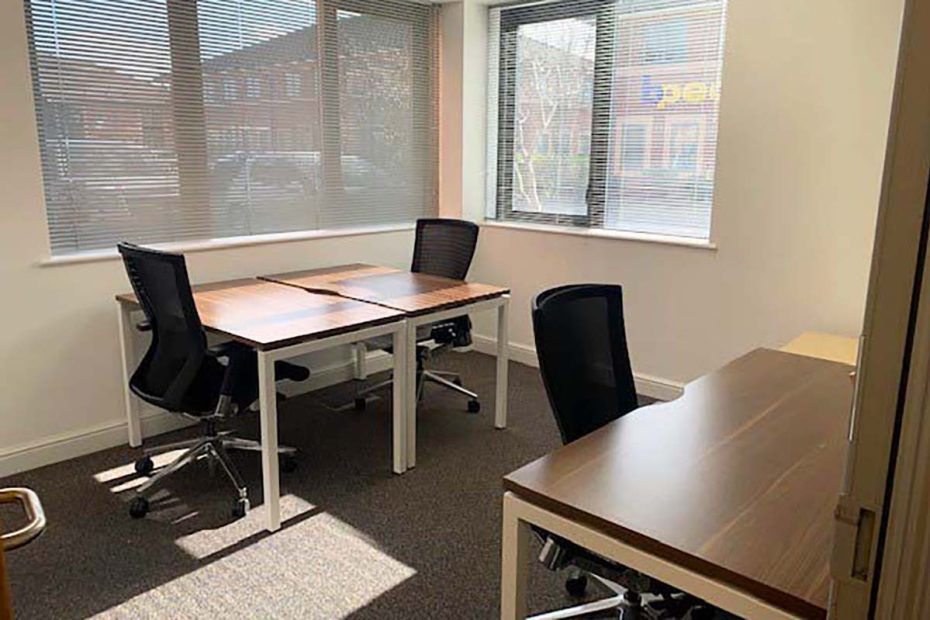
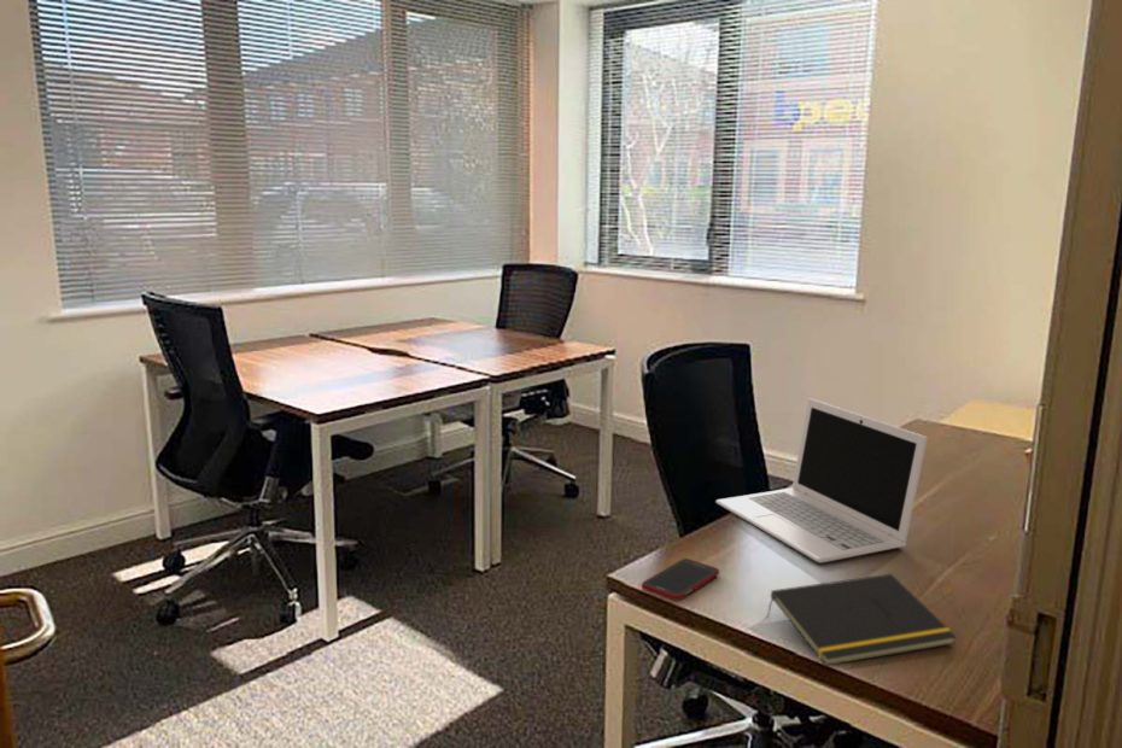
+ laptop (813, 472)
+ notepad (860, 615)
+ cell phone (680, 578)
